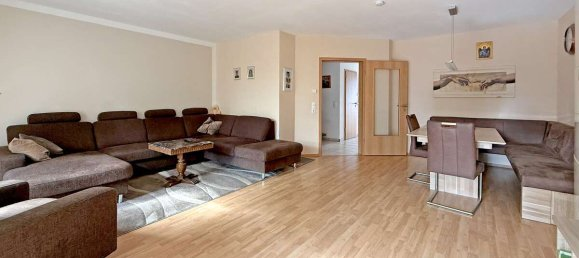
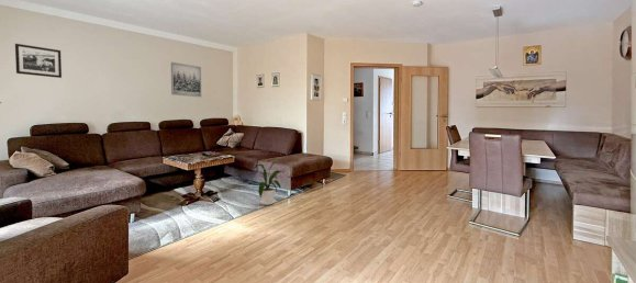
+ wall art (187, 80)
+ house plant (267, 182)
+ picture frame (38, 61)
